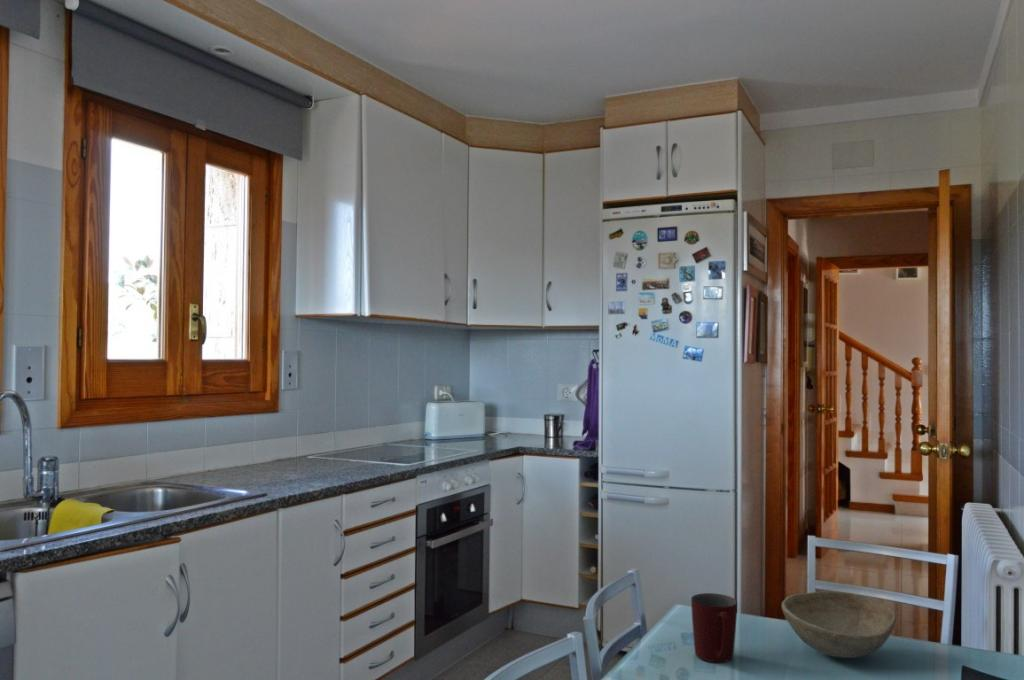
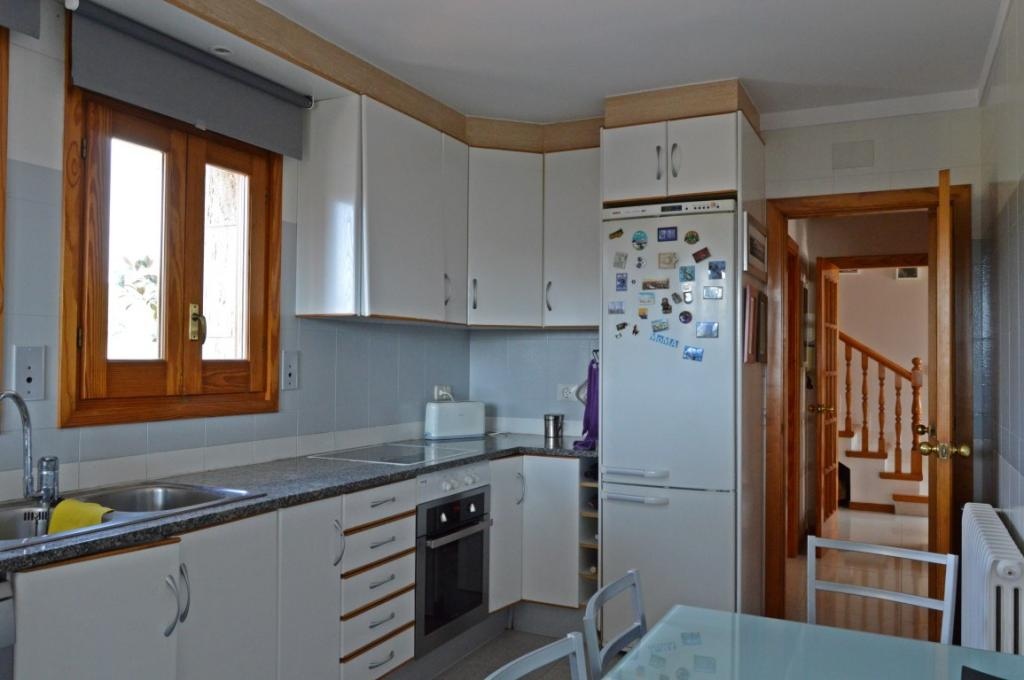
- mug (716, 630)
- bowl (838, 629)
